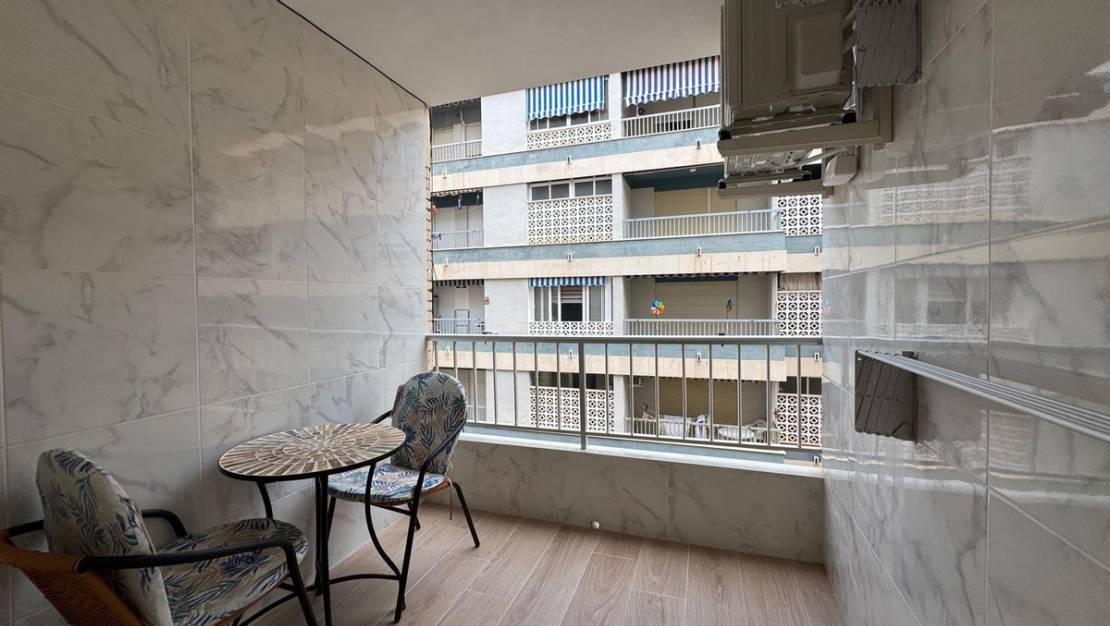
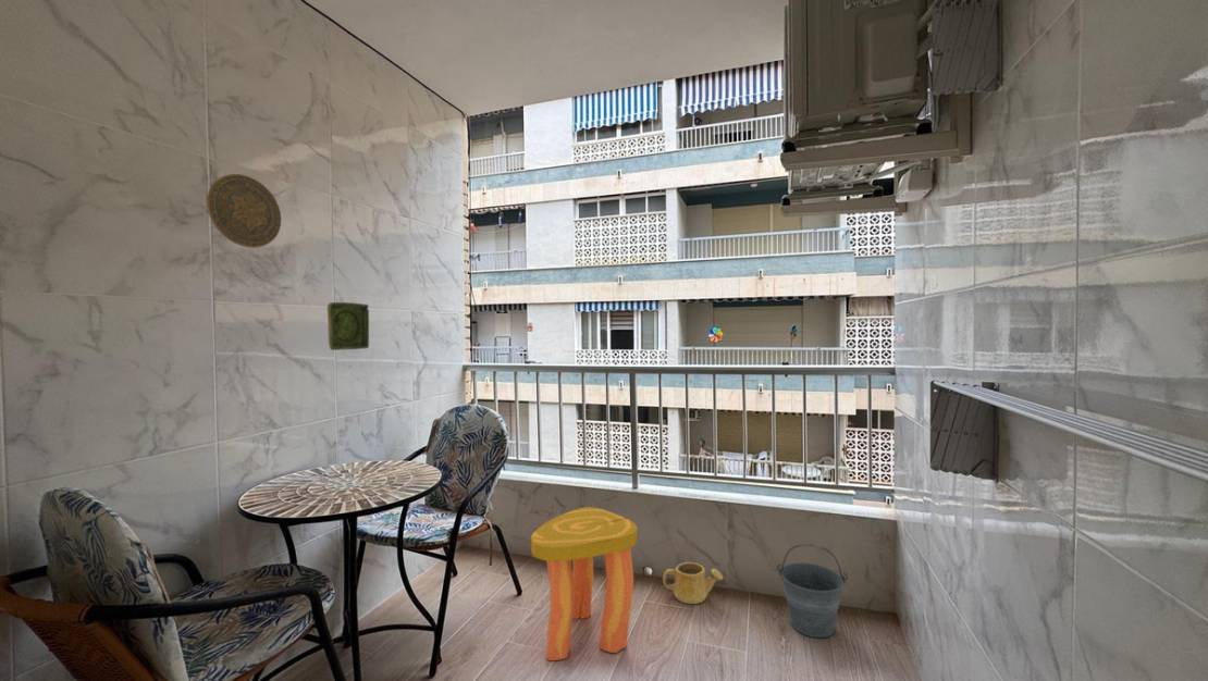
+ bucket (811, 584)
+ stool (584, 577)
+ ceramic tile (347, 325)
+ watering can (692, 582)
+ decorative plate (248, 211)
